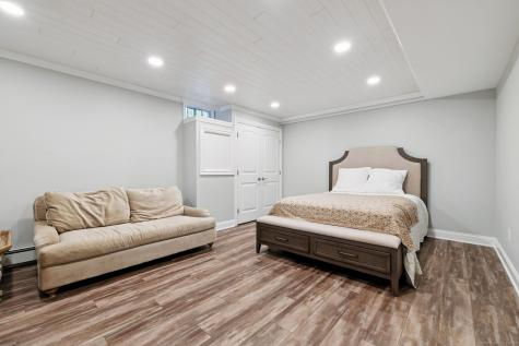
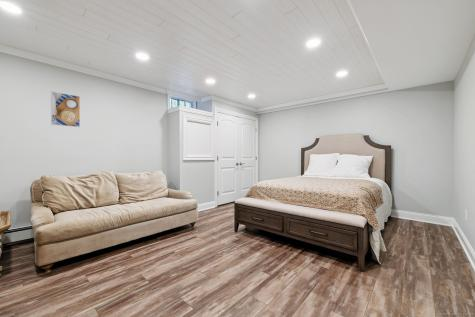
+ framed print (65, 110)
